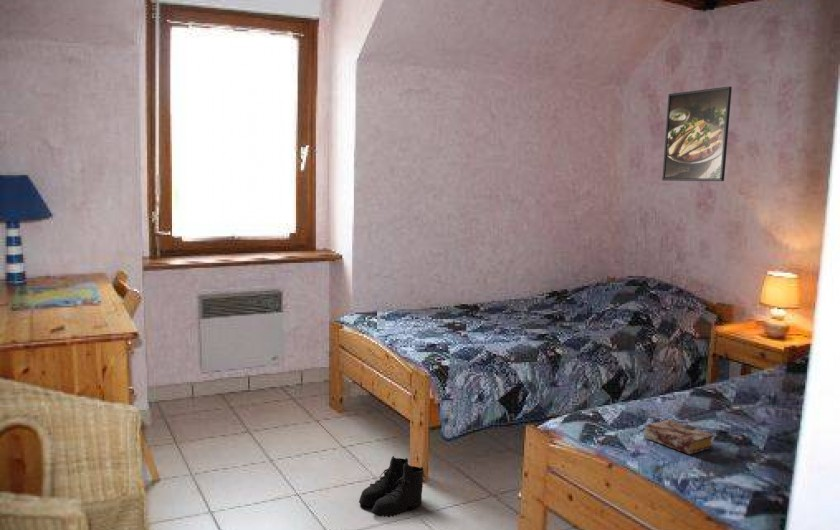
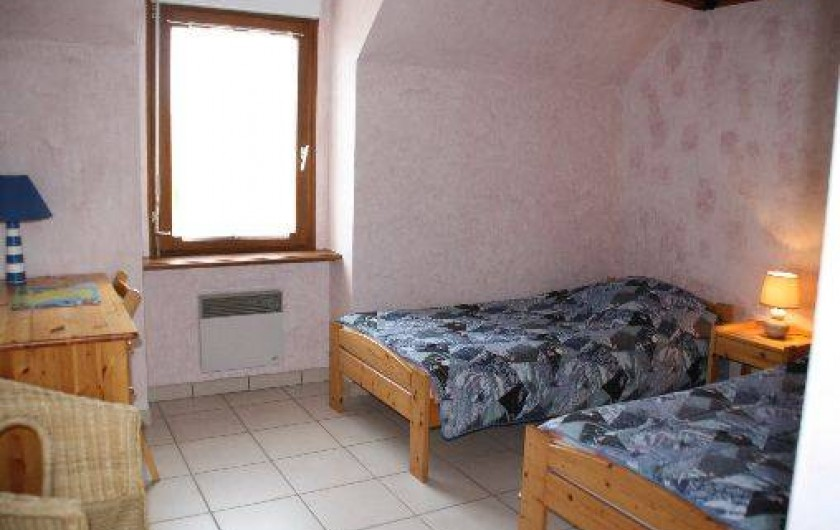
- boots (392, 483)
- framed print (695, 135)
- book (678, 436)
